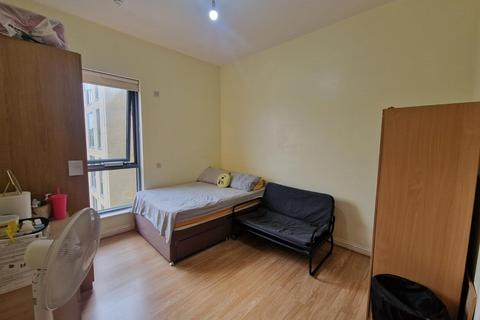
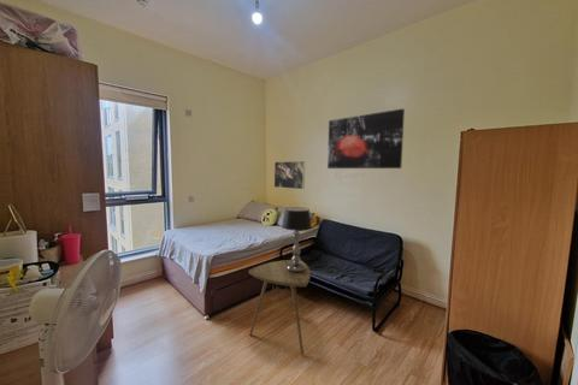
+ table lamp (296, 239)
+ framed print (288, 174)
+ side table (293, 301)
+ wall art (361, 142)
